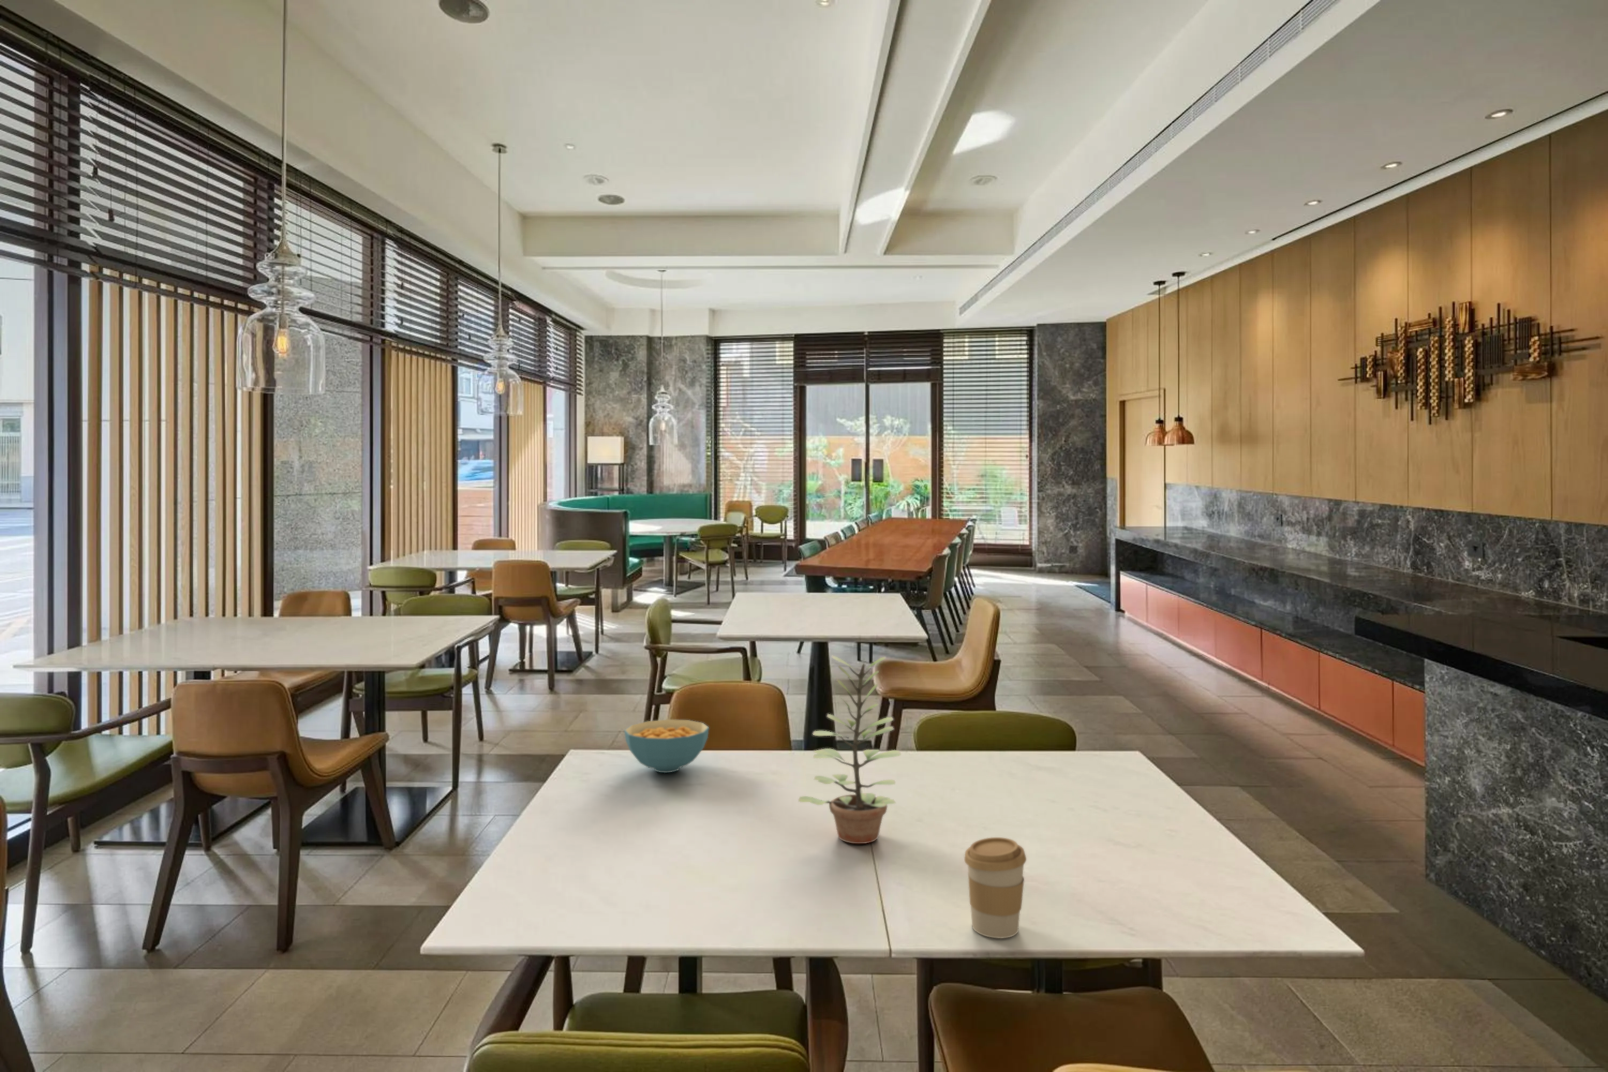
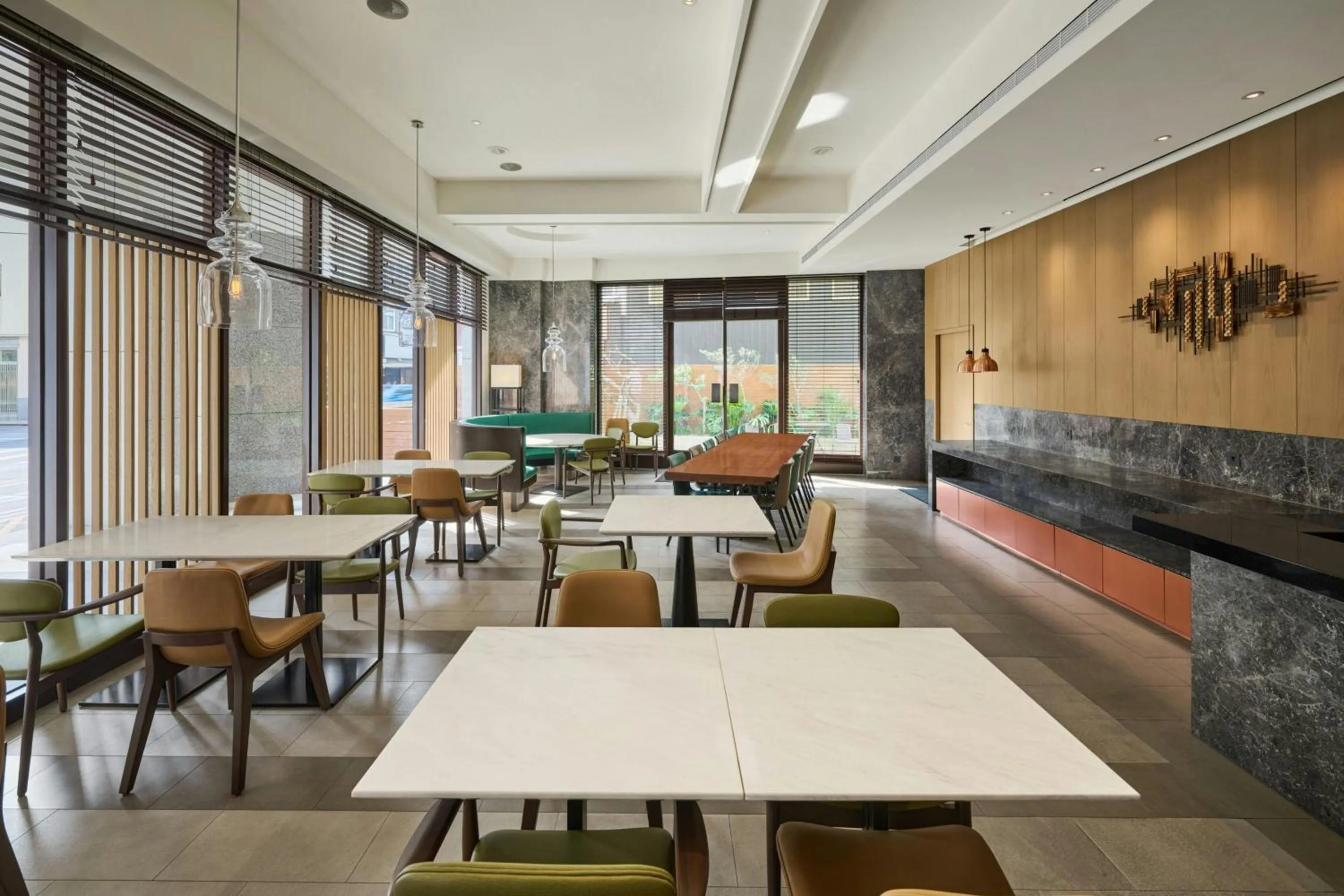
- cereal bowl (666, 749)
- coffee cup (994, 885)
- plant (849, 745)
